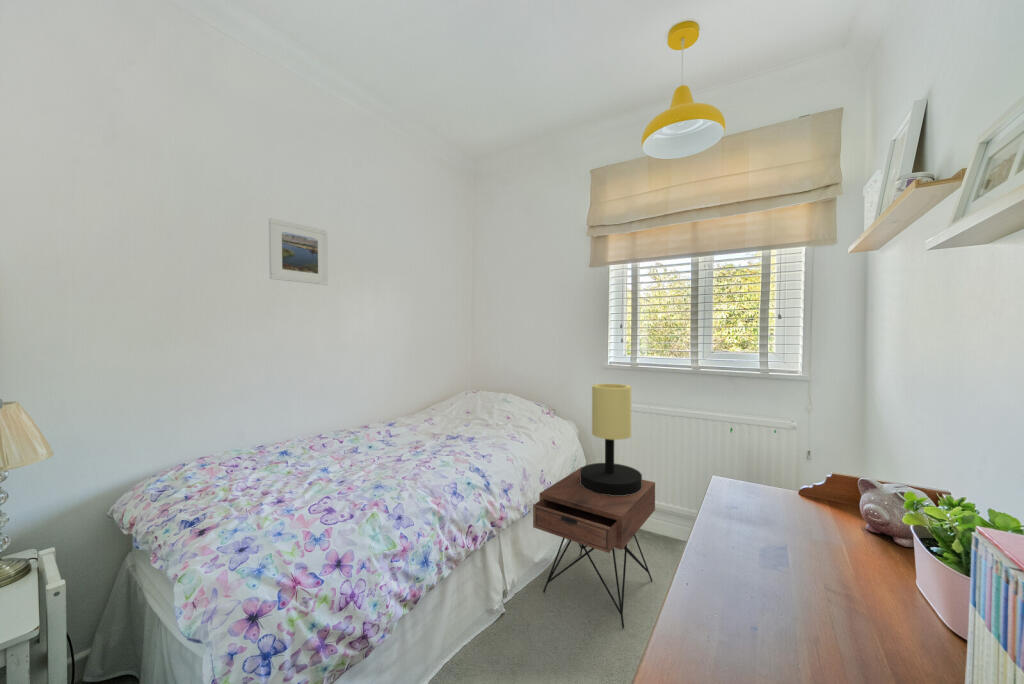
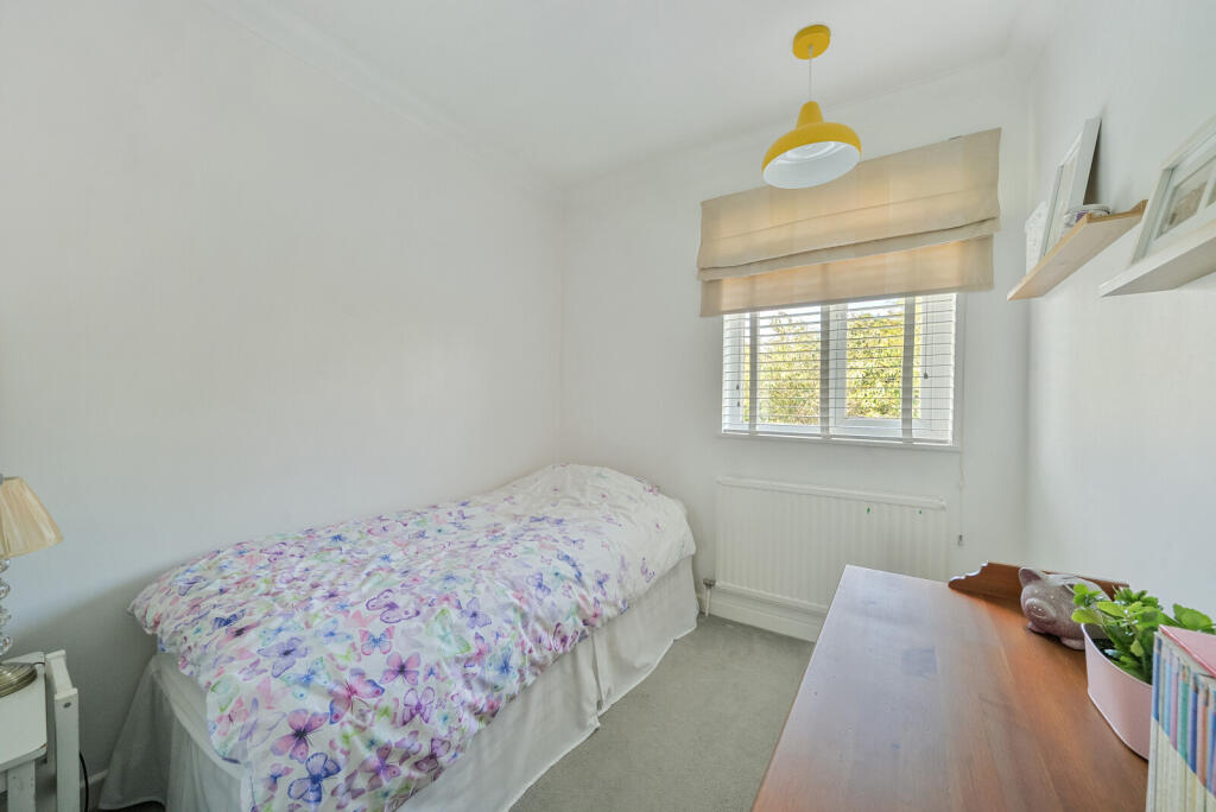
- table lamp (610, 434)
- nightstand (595, 540)
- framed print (300, 253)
